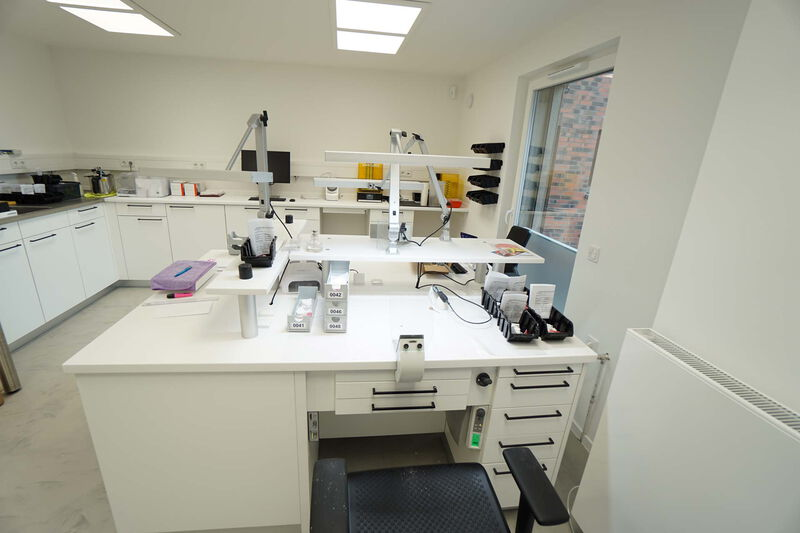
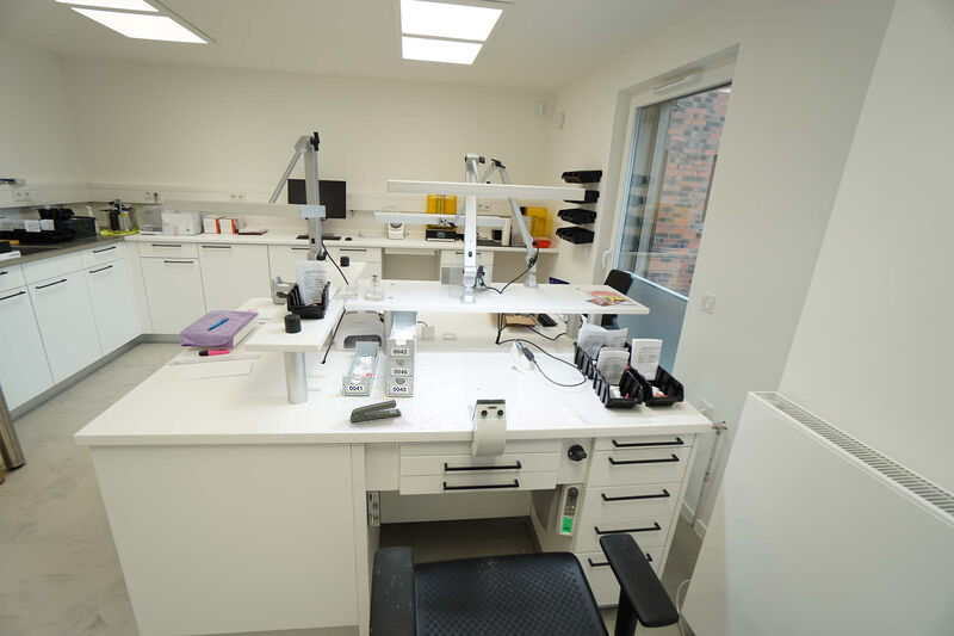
+ stapler (376, 409)
